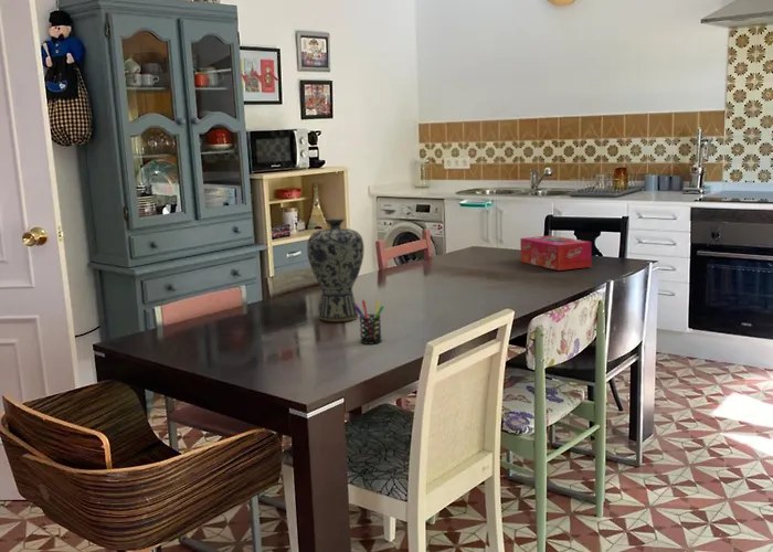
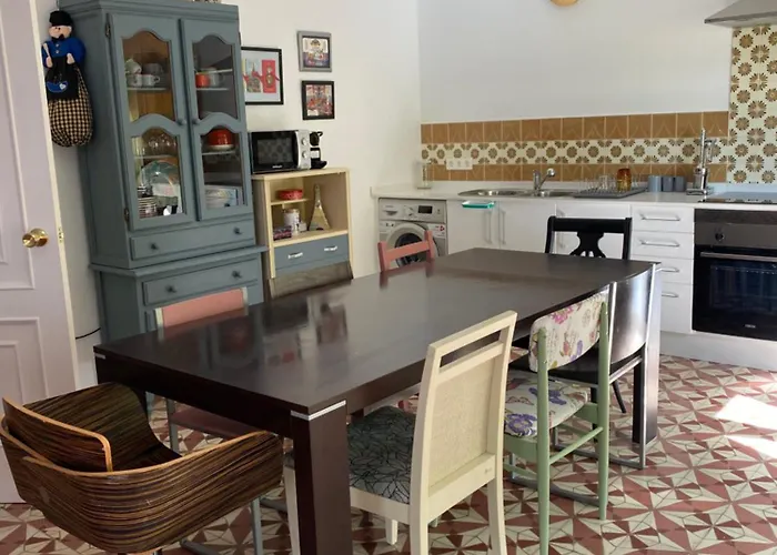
- pen holder (371, 320)
- vase (336, 268)
- tissue box (554, 252)
